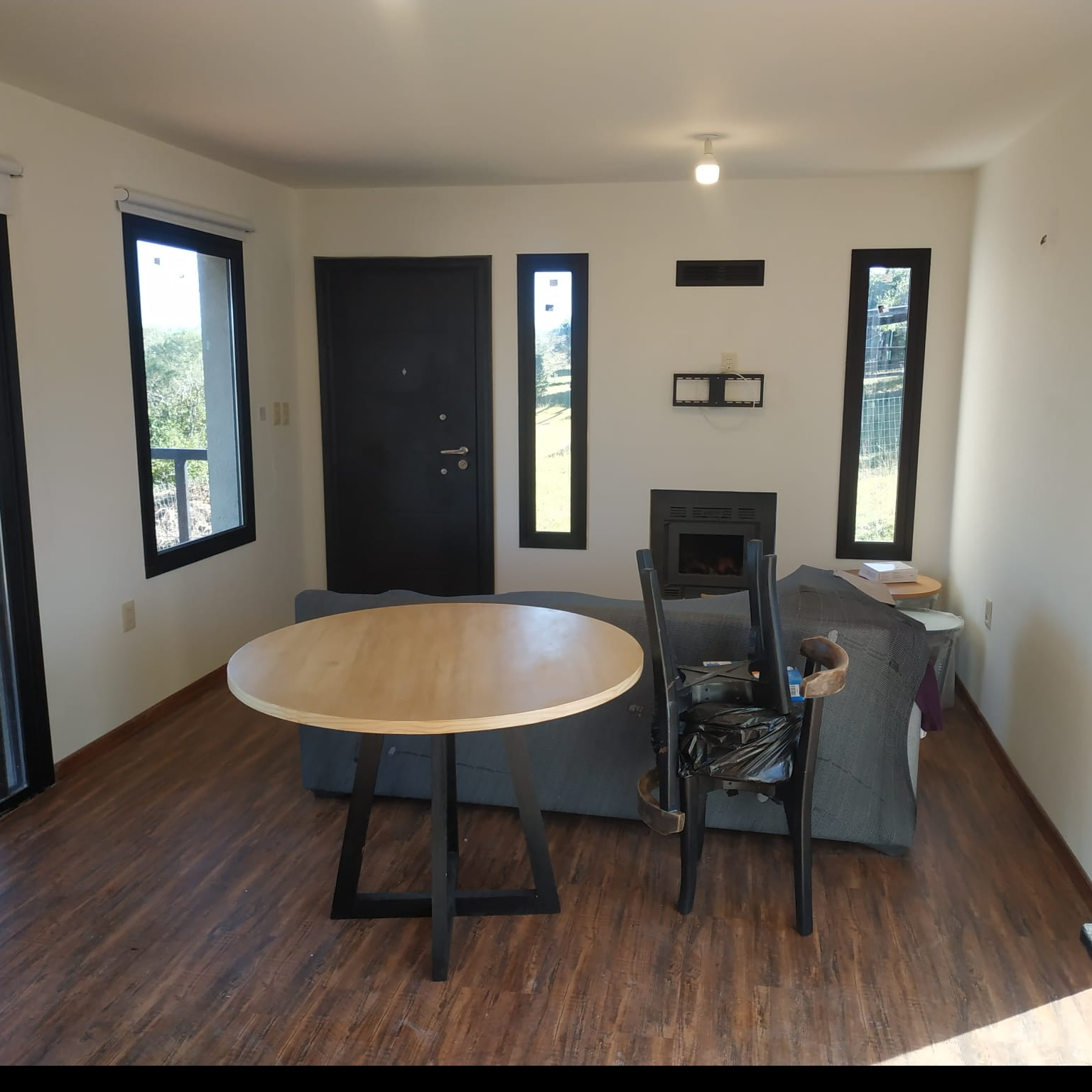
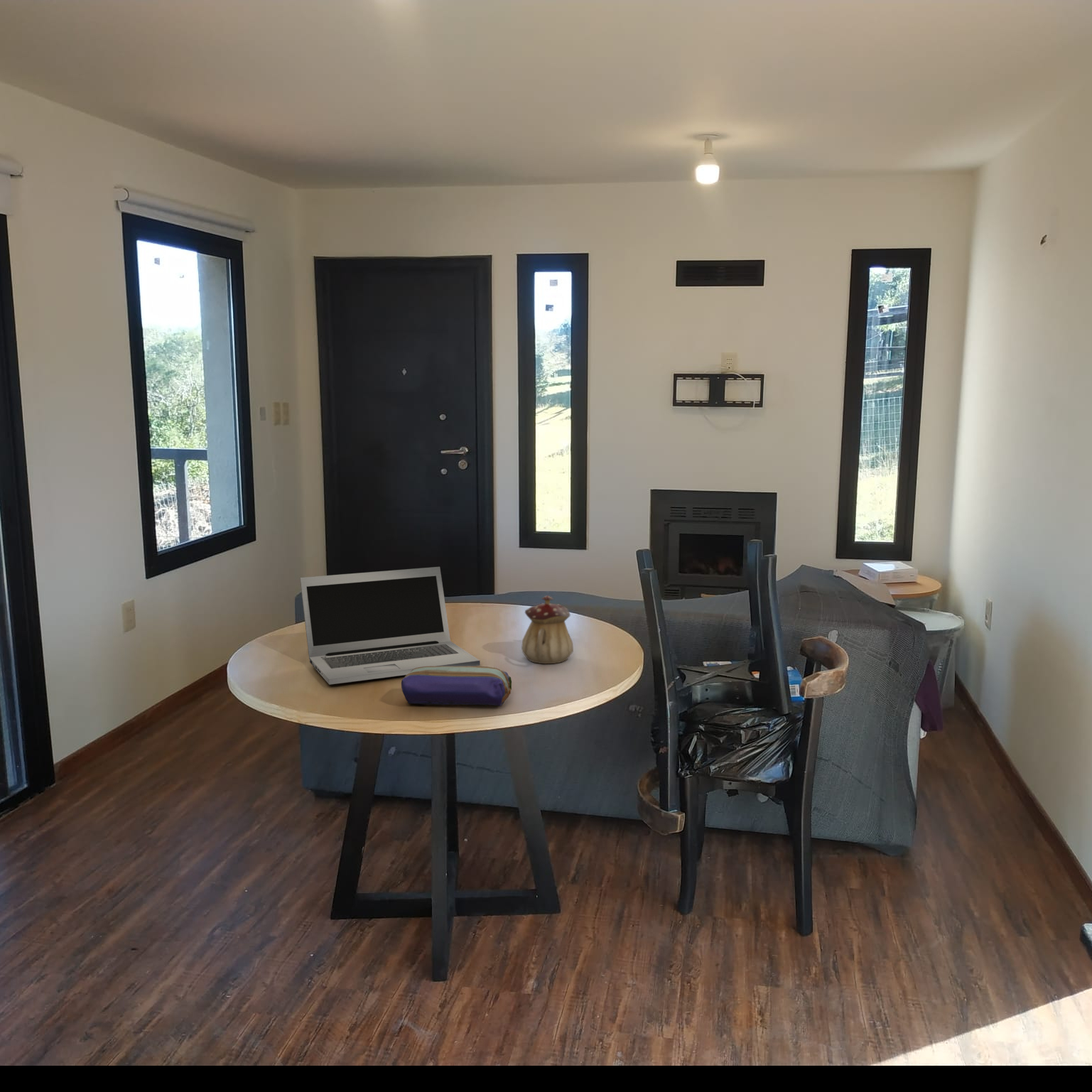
+ teapot (546, 627)
+ pencil case (457, 686)
+ laptop (389, 622)
